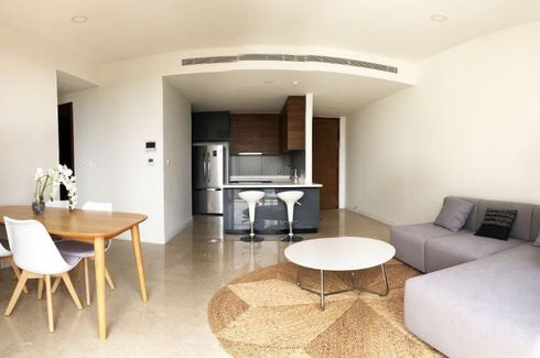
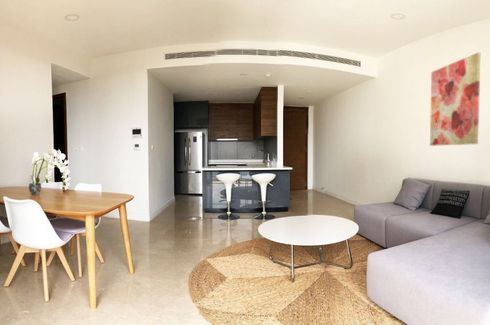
+ wall art (452, 104)
